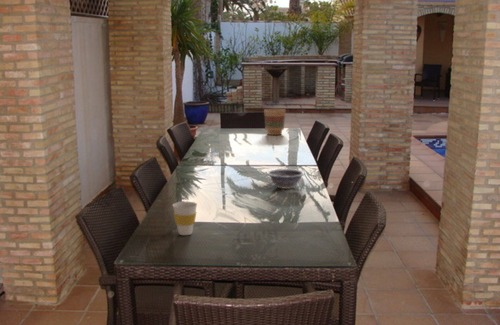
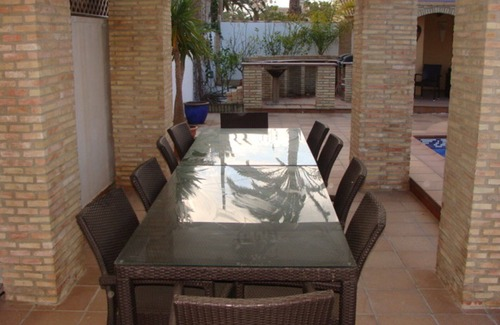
- flower pot (274, 122)
- cup (185, 219)
- decorative bowl (285, 179)
